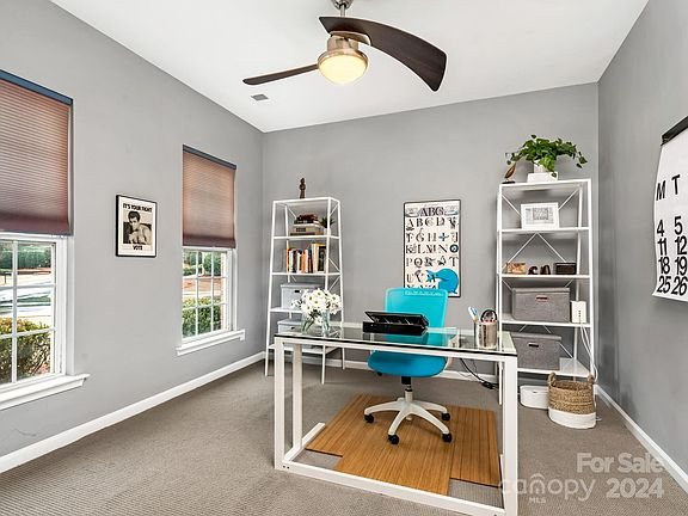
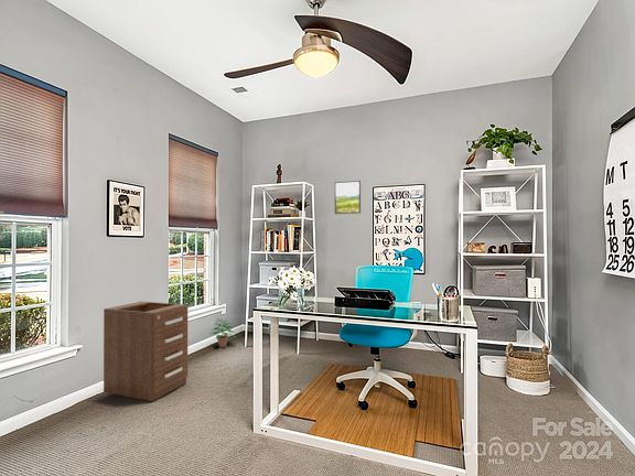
+ filing cabinet (148, 347)
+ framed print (347, 197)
+ potted plant (223, 331)
